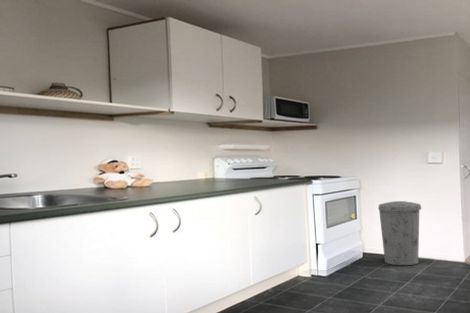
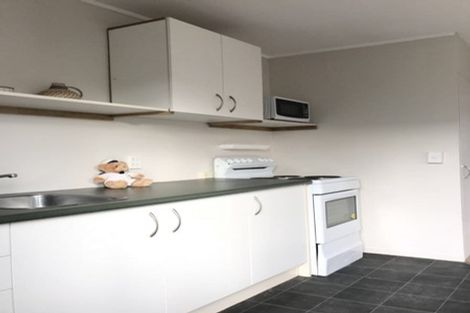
- trash can (400, 231)
